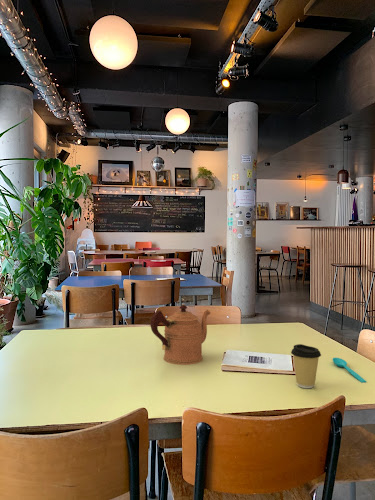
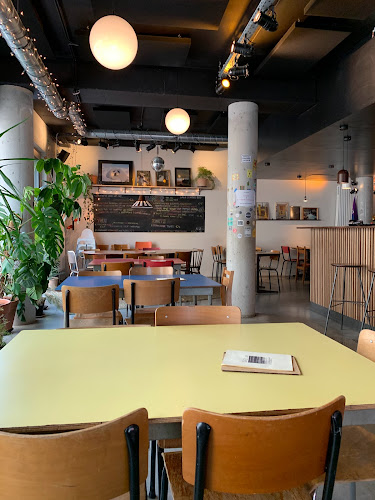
- spoon (348, 369)
- coffeepot (182, 331)
- coffee cup (305, 366)
